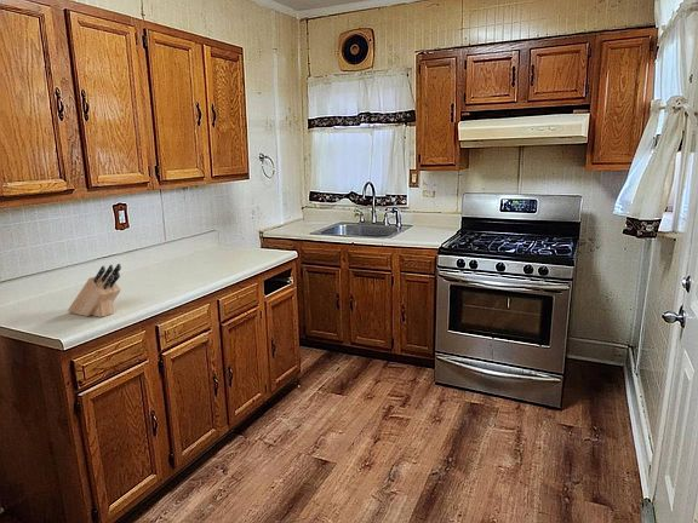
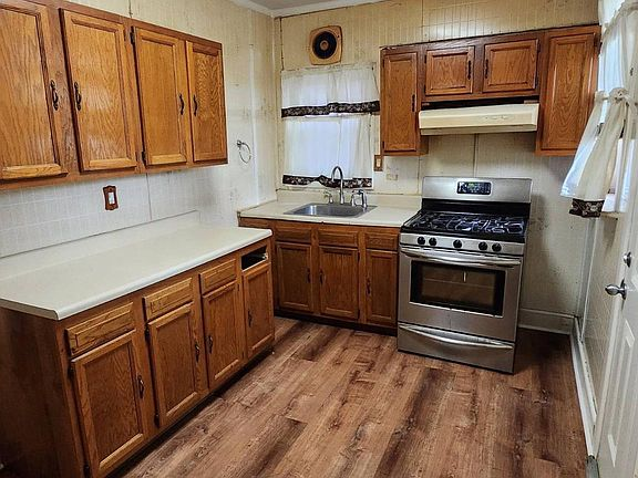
- knife block (96, 287)
